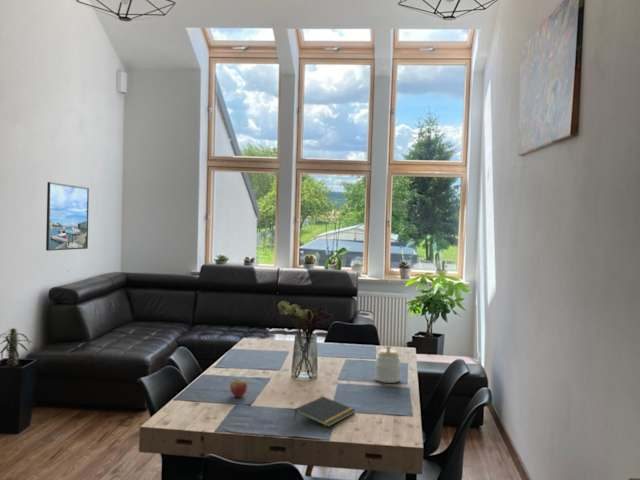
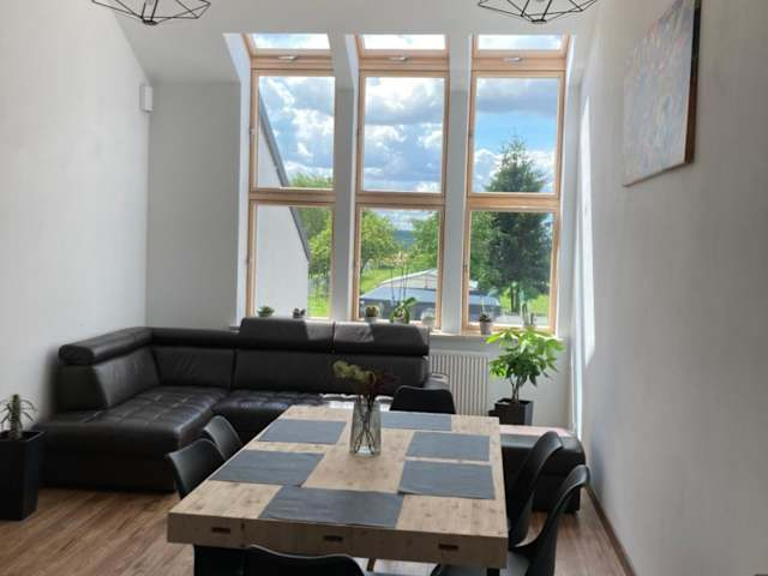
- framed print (68, 217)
- fruit (238, 387)
- jar (388, 363)
- notepad (325, 410)
